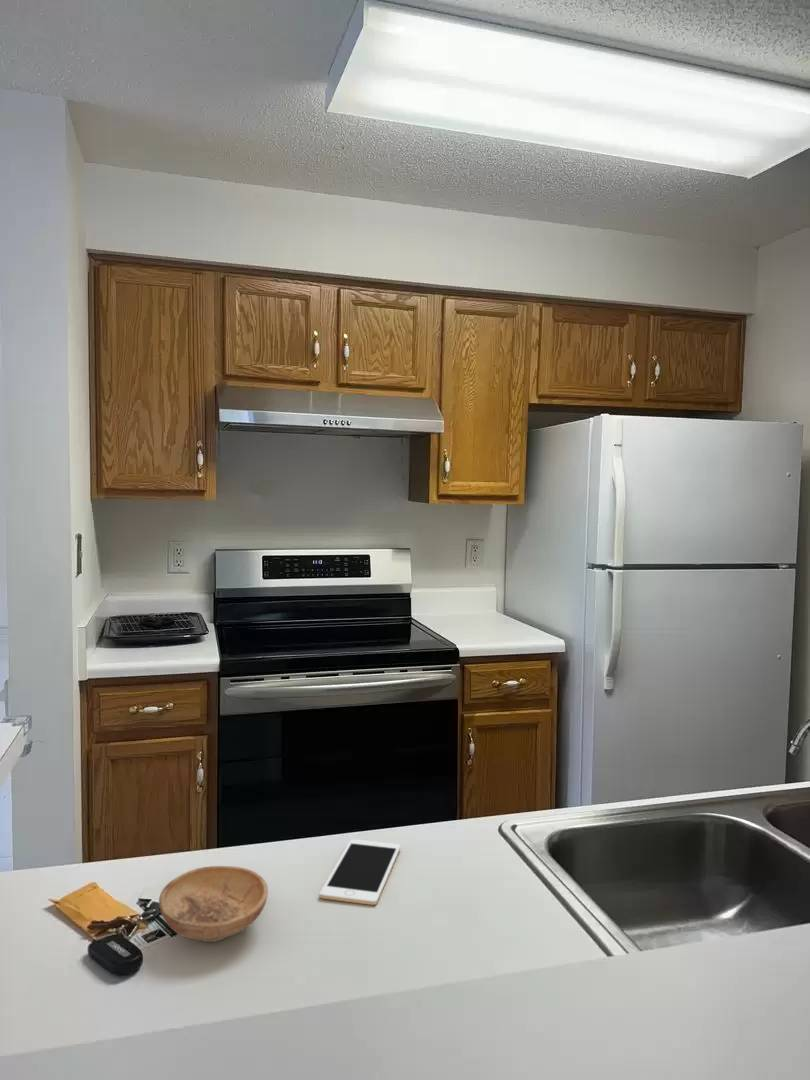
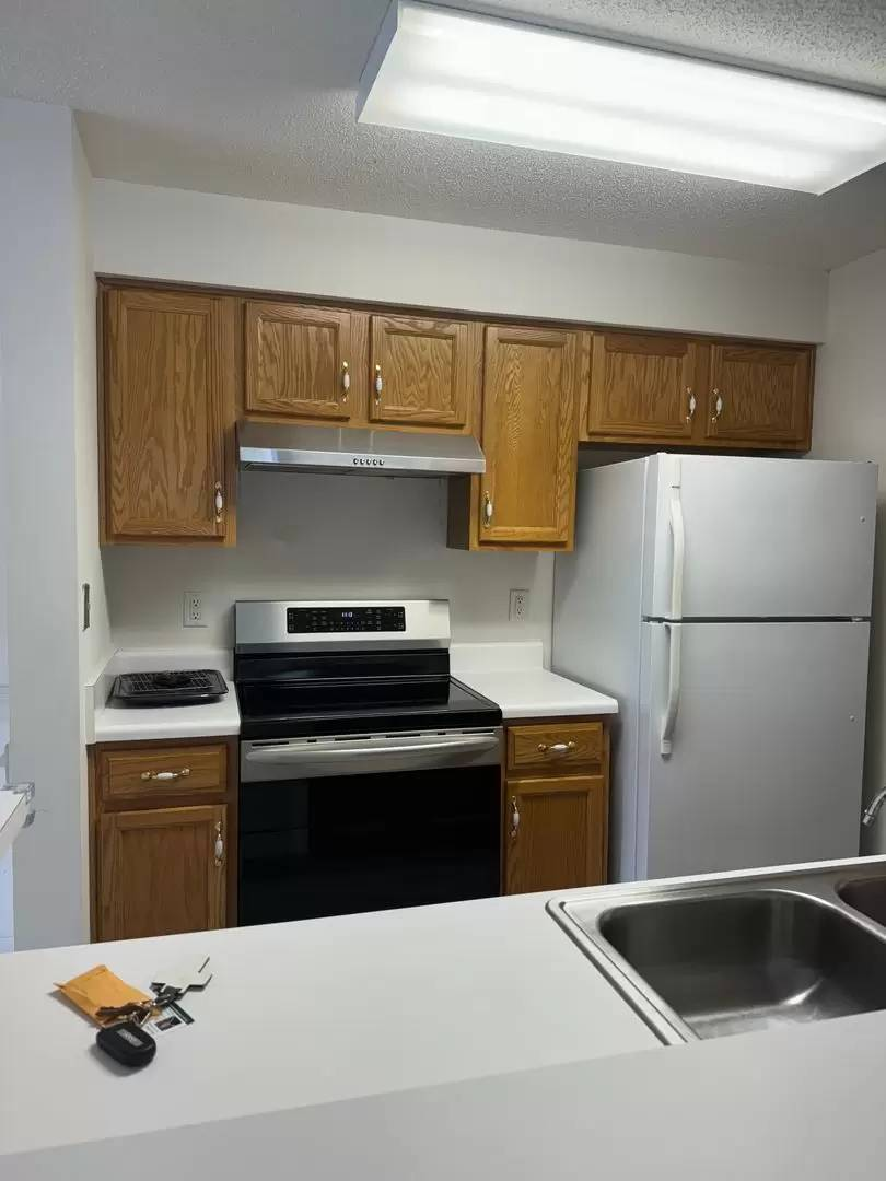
- bowl (214, 909)
- cell phone (362, 869)
